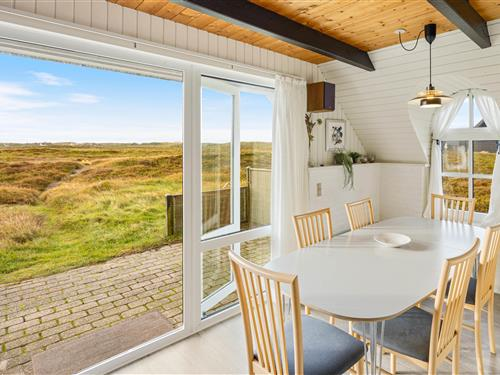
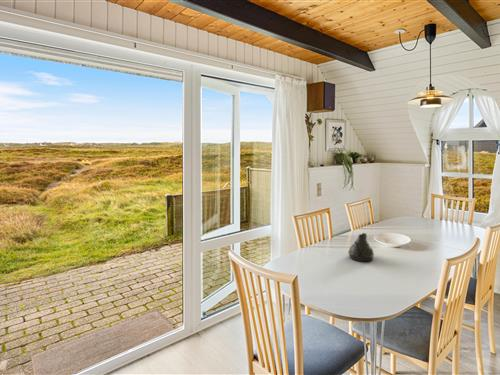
+ teapot (359, 247)
